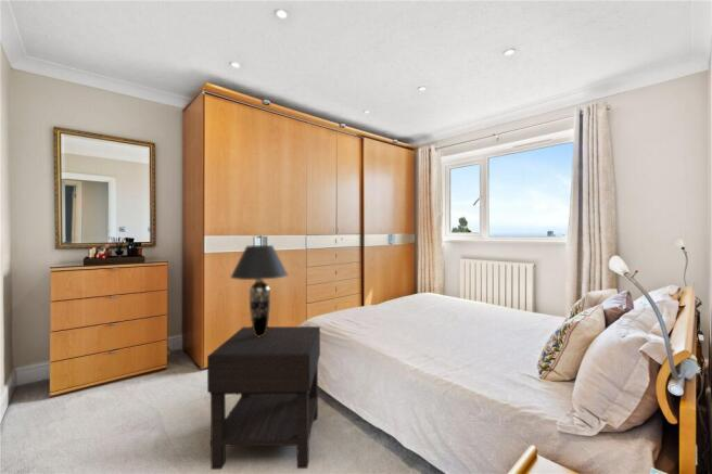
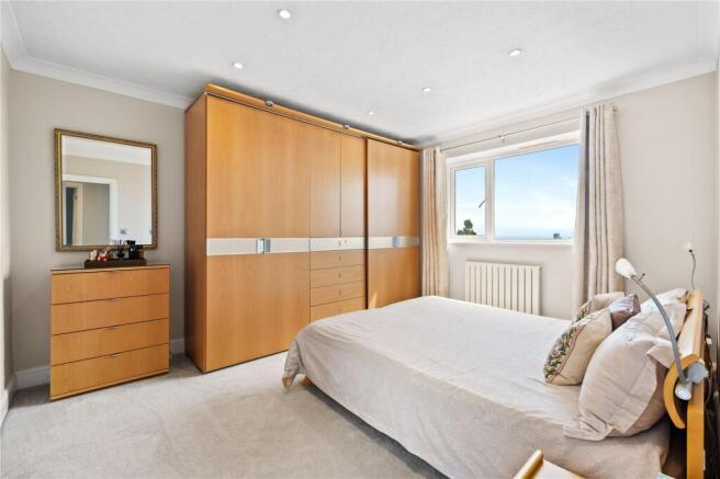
- nightstand (271, 388)
- table lamp (259, 290)
